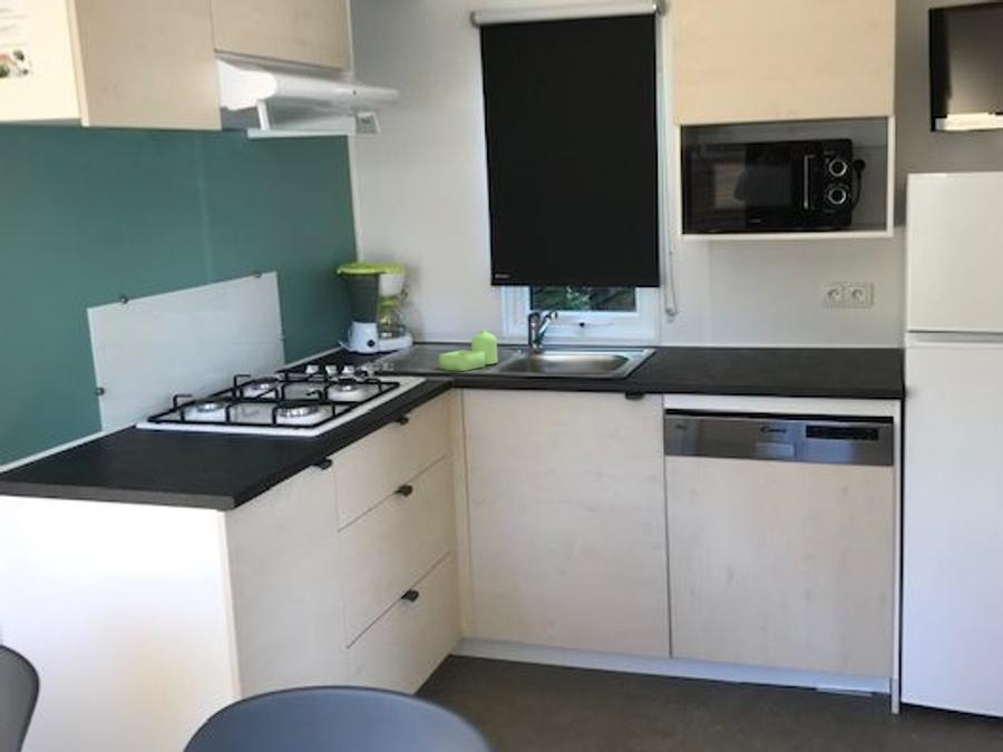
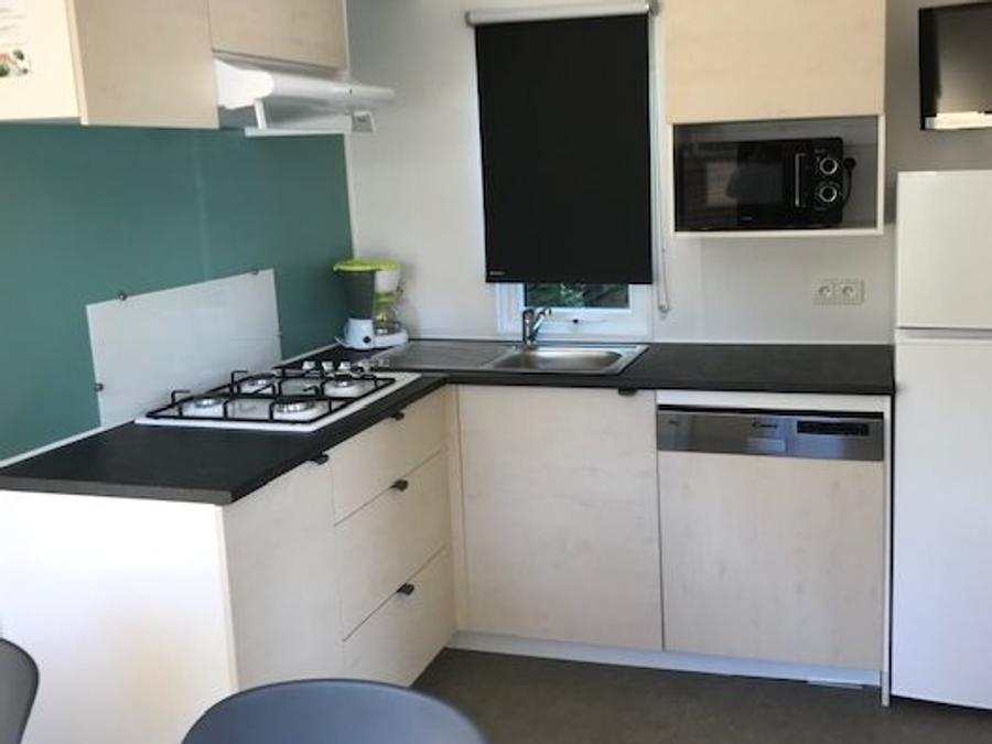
- soap dispenser (471, 348)
